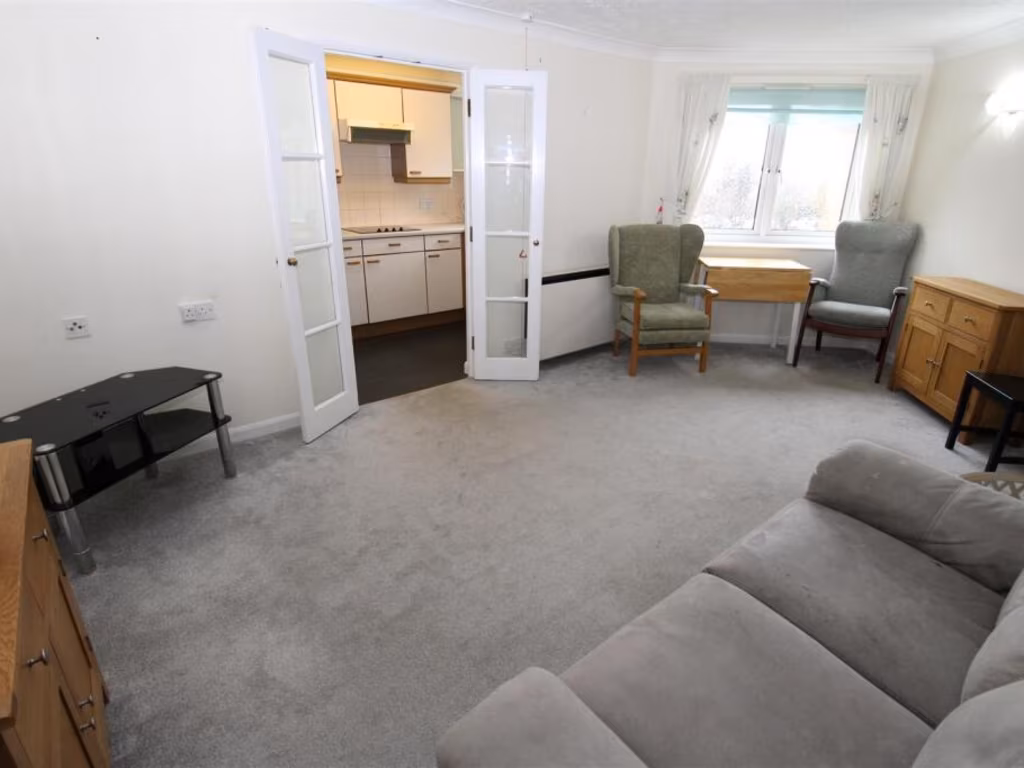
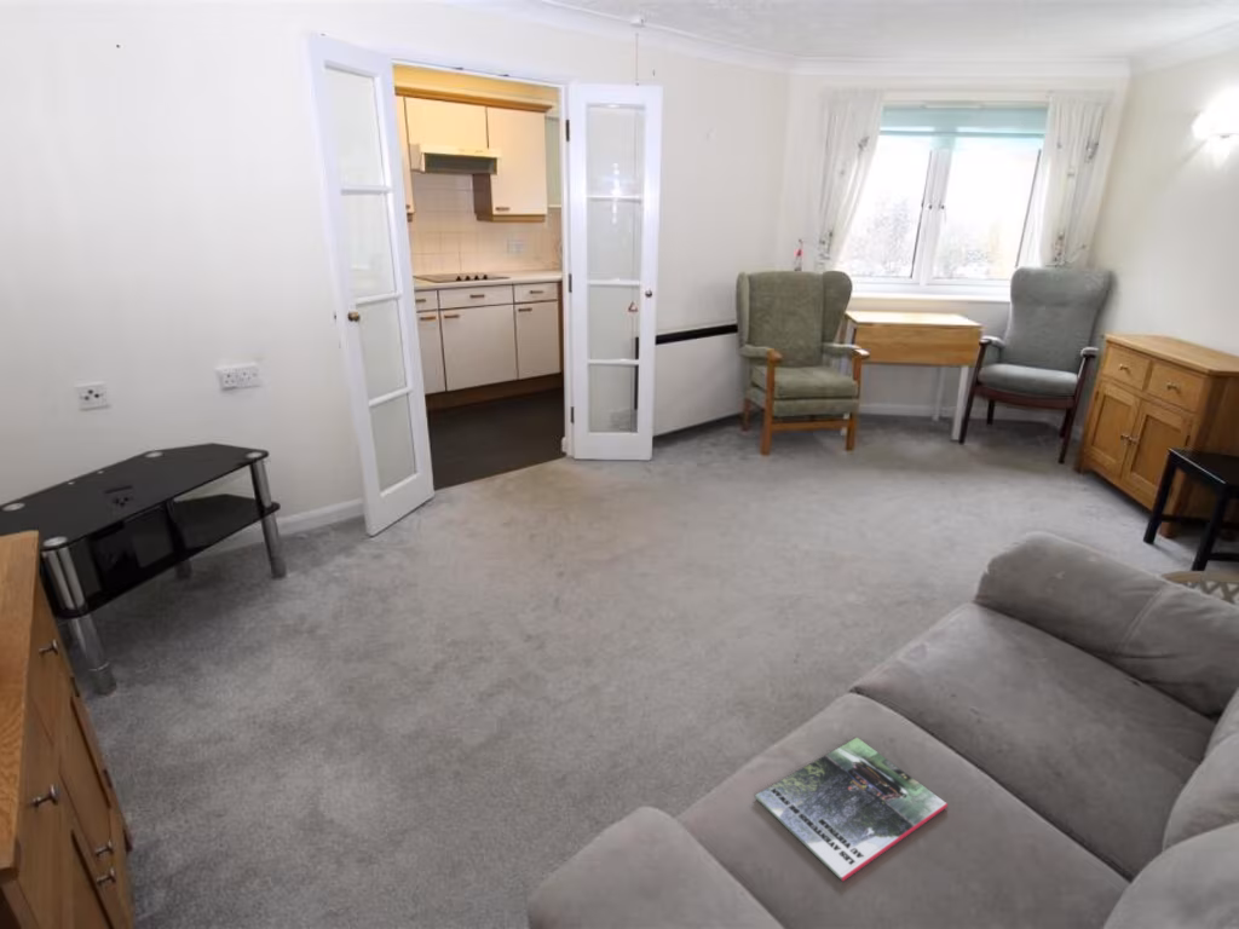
+ magazine (851, 800)
